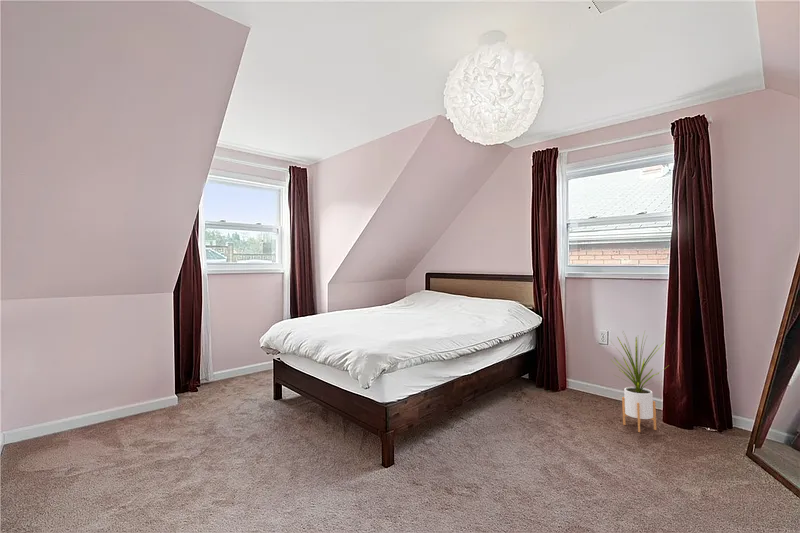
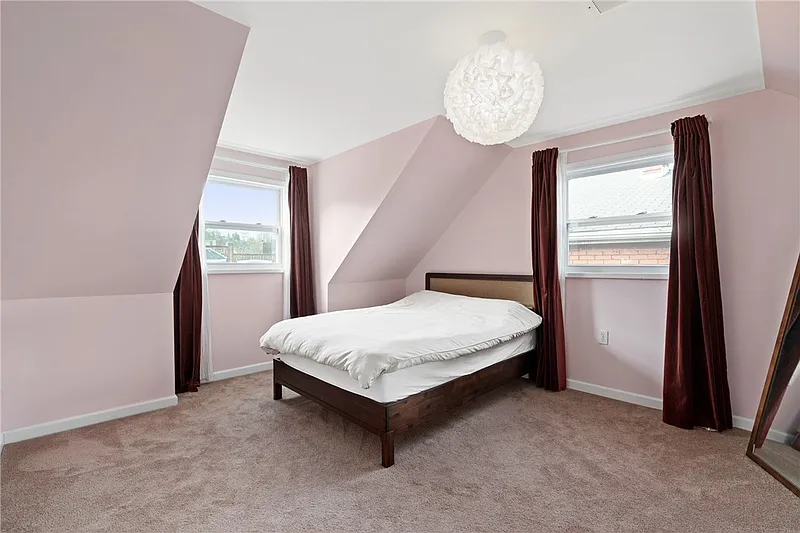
- house plant (638, 378)
